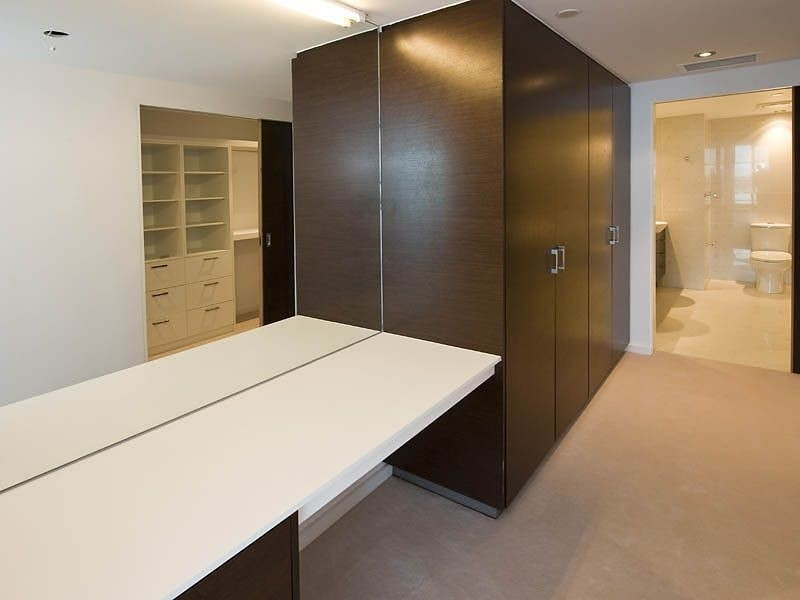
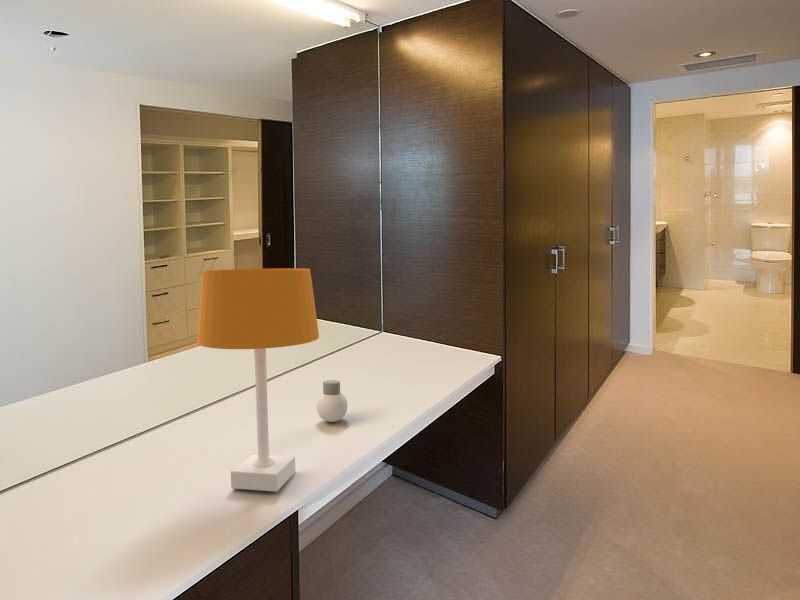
+ perfume bottle (332, 401)
+ desk lamp (260, 376)
